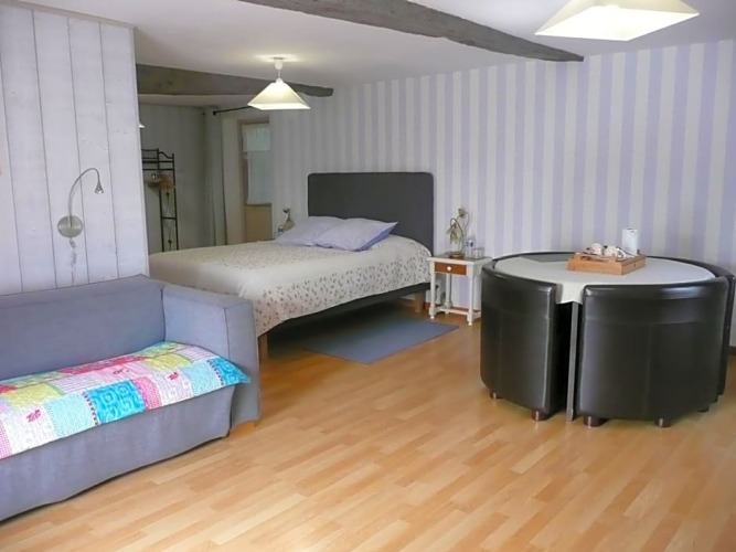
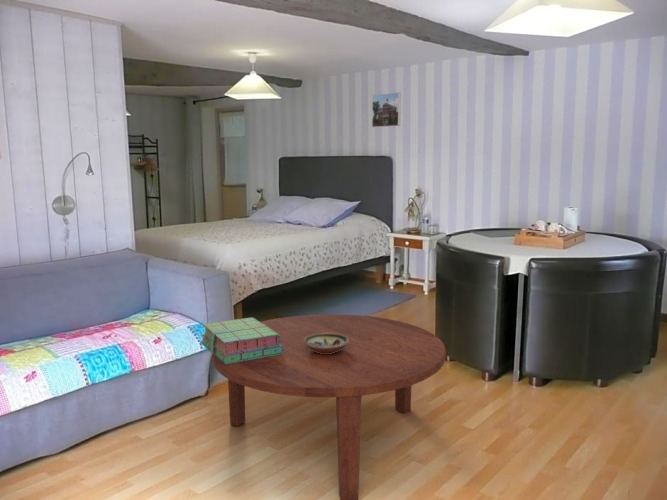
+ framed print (386, 110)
+ decorative bowl (326, 344)
+ stack of books (240, 338)
+ coffee table (329, 392)
